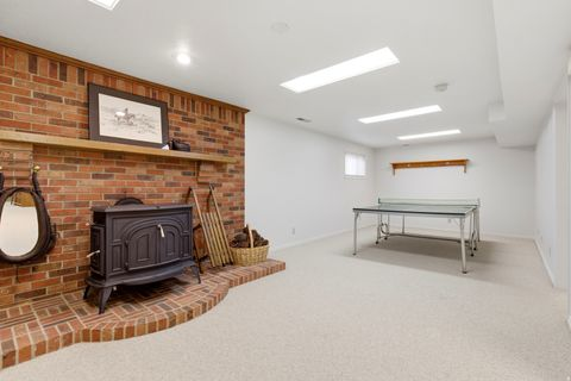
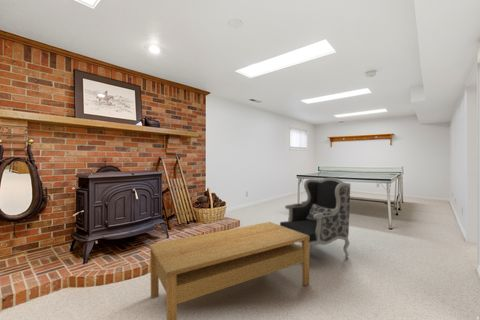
+ coffee table (233, 265)
+ armchair (313, 215)
